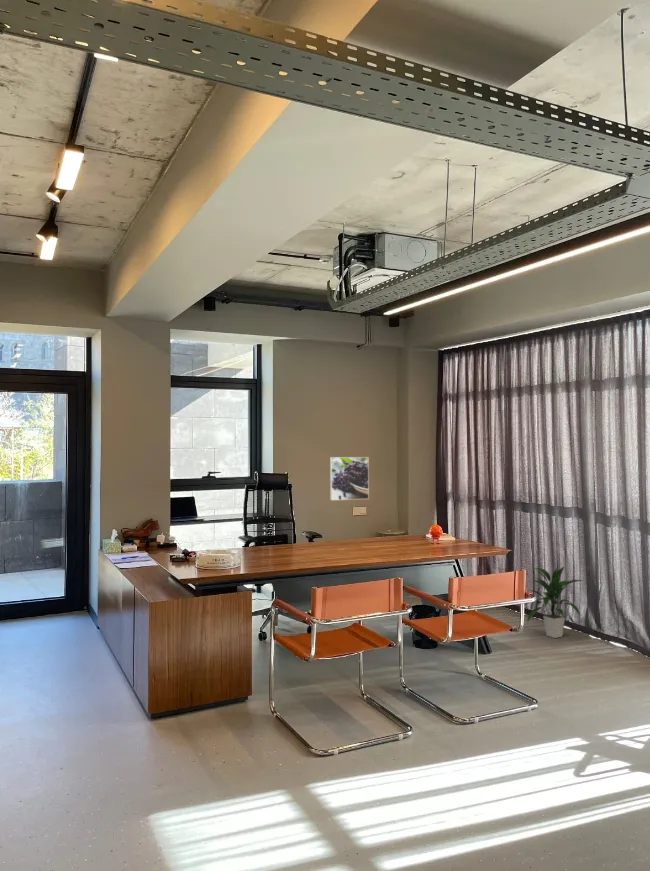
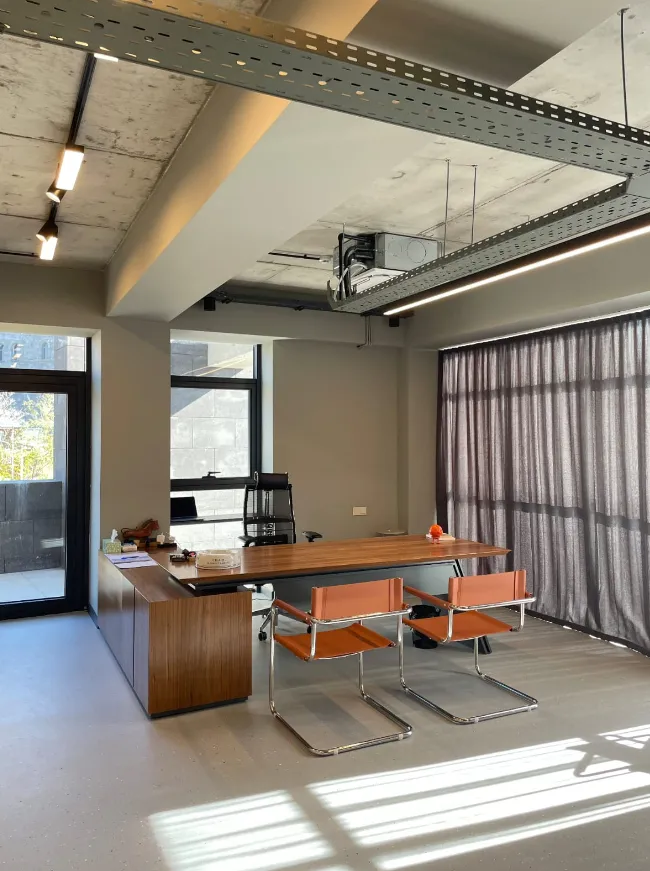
- indoor plant (550, 599)
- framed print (349, 478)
